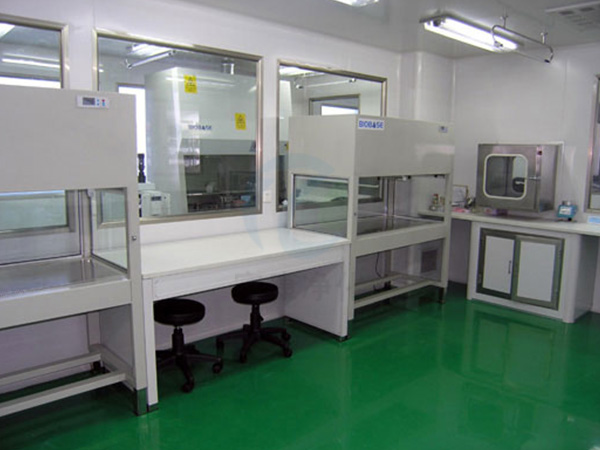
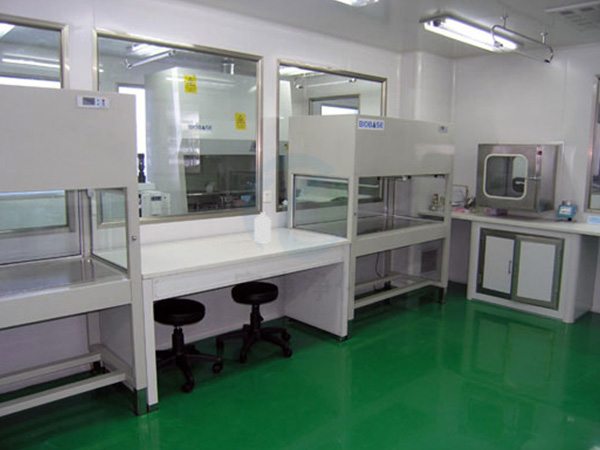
+ bottle (262, 226)
